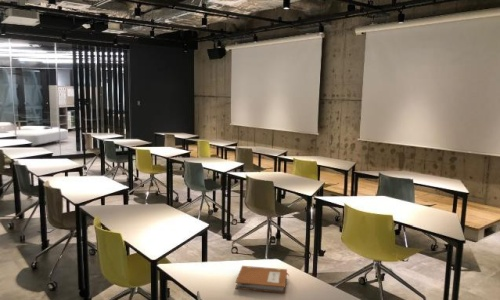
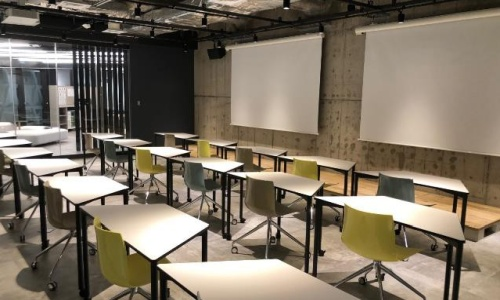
- notebook (263, 278)
